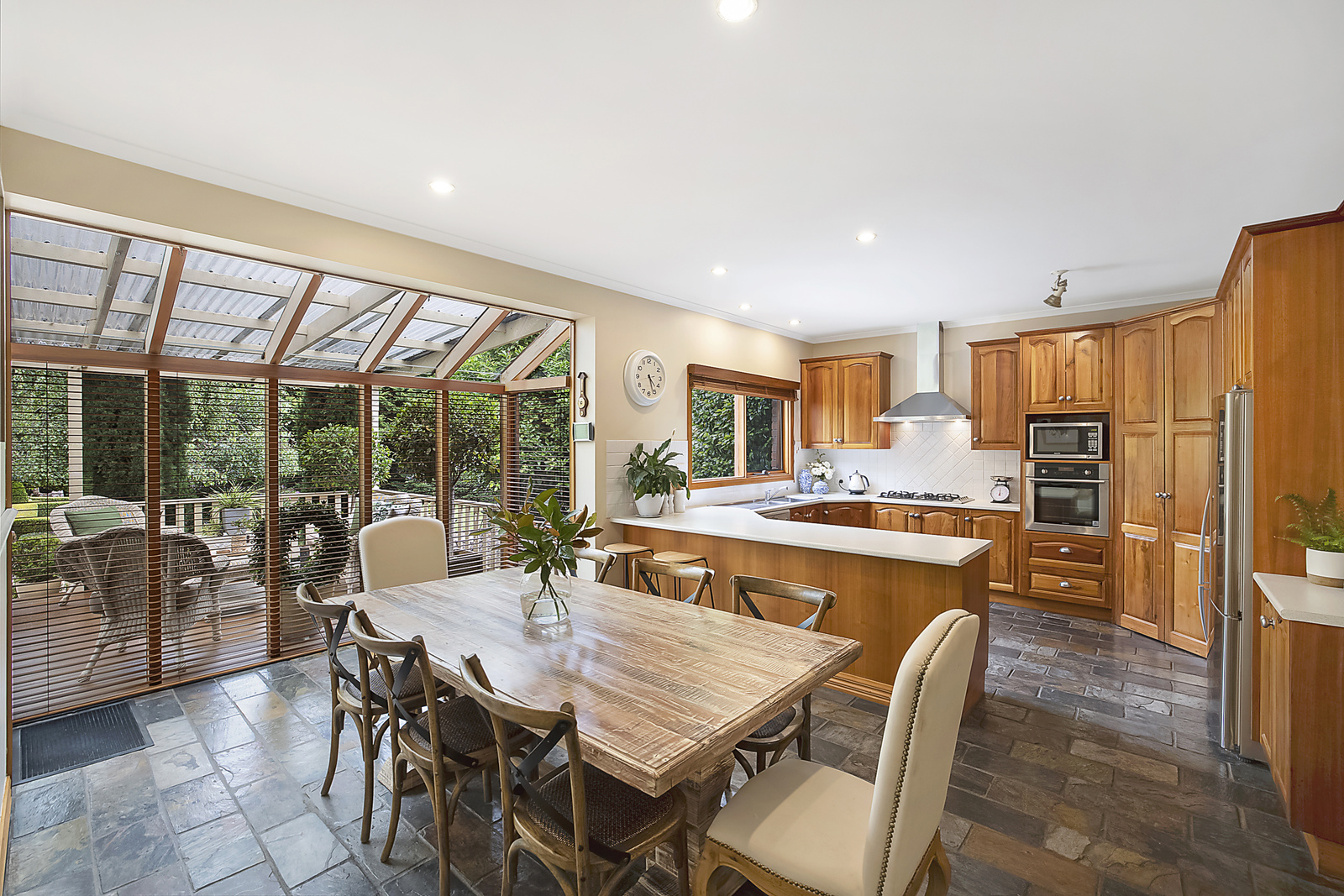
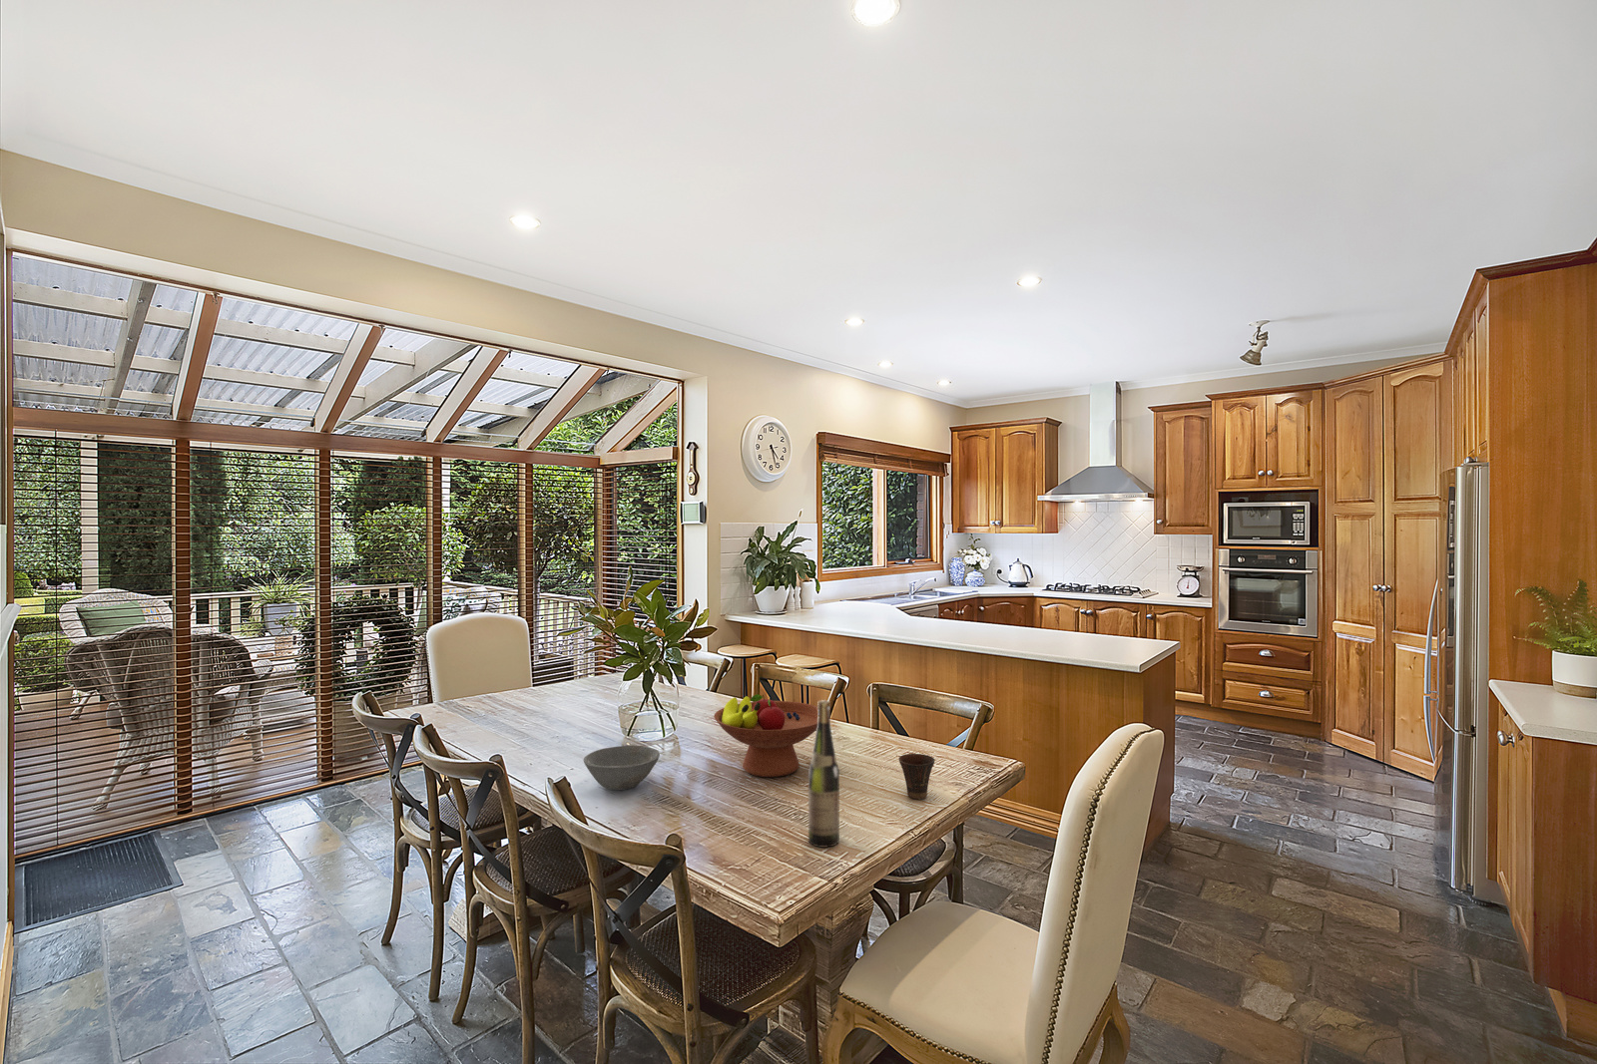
+ wine bottle (823, 771)
+ fruit bowl (770, 730)
+ bowl (621, 768)
+ cup (916, 777)
